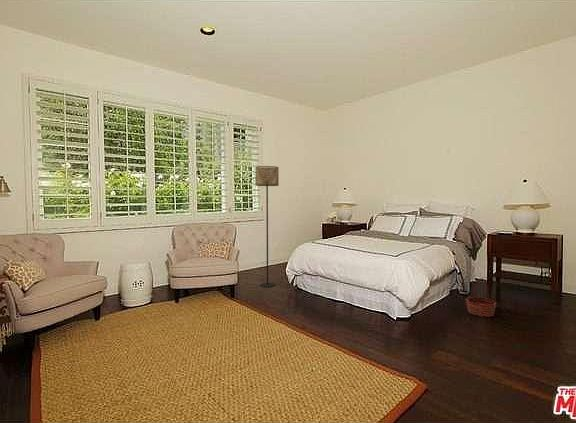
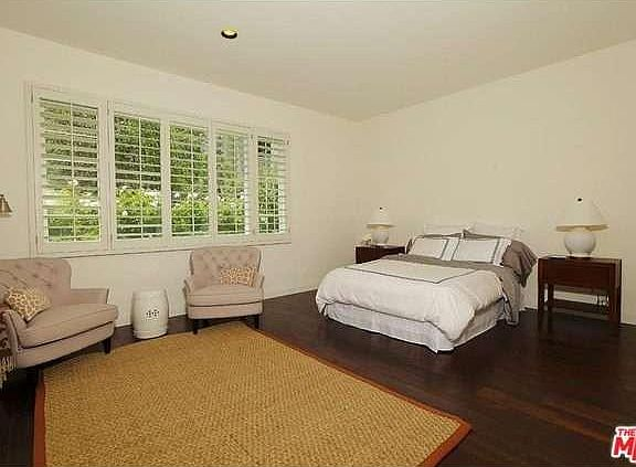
- basket (480, 297)
- floor lamp (267, 226)
